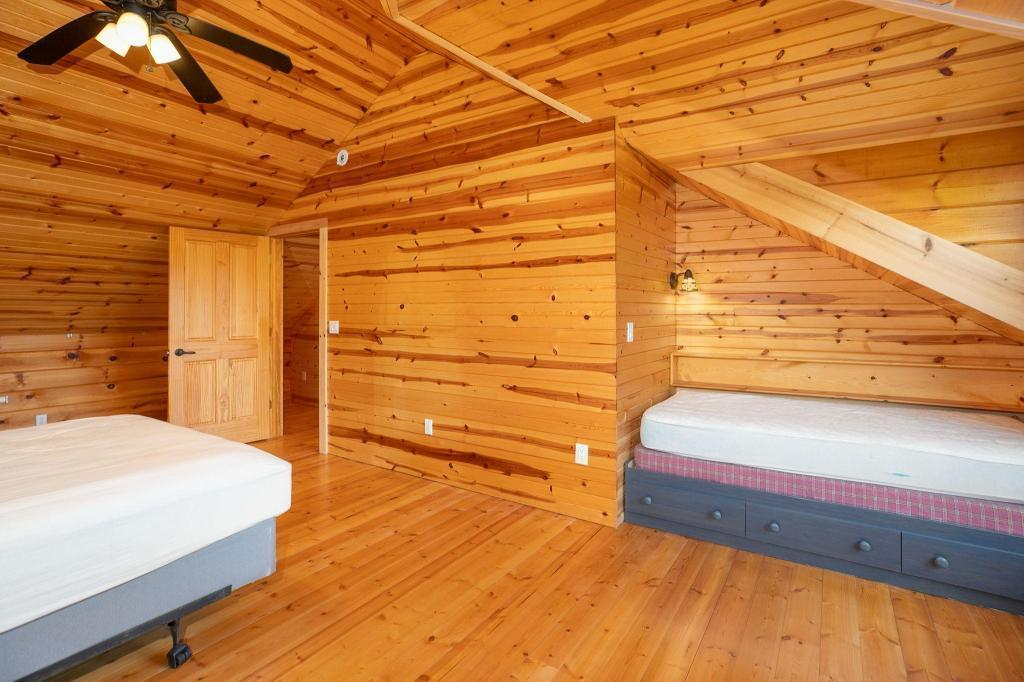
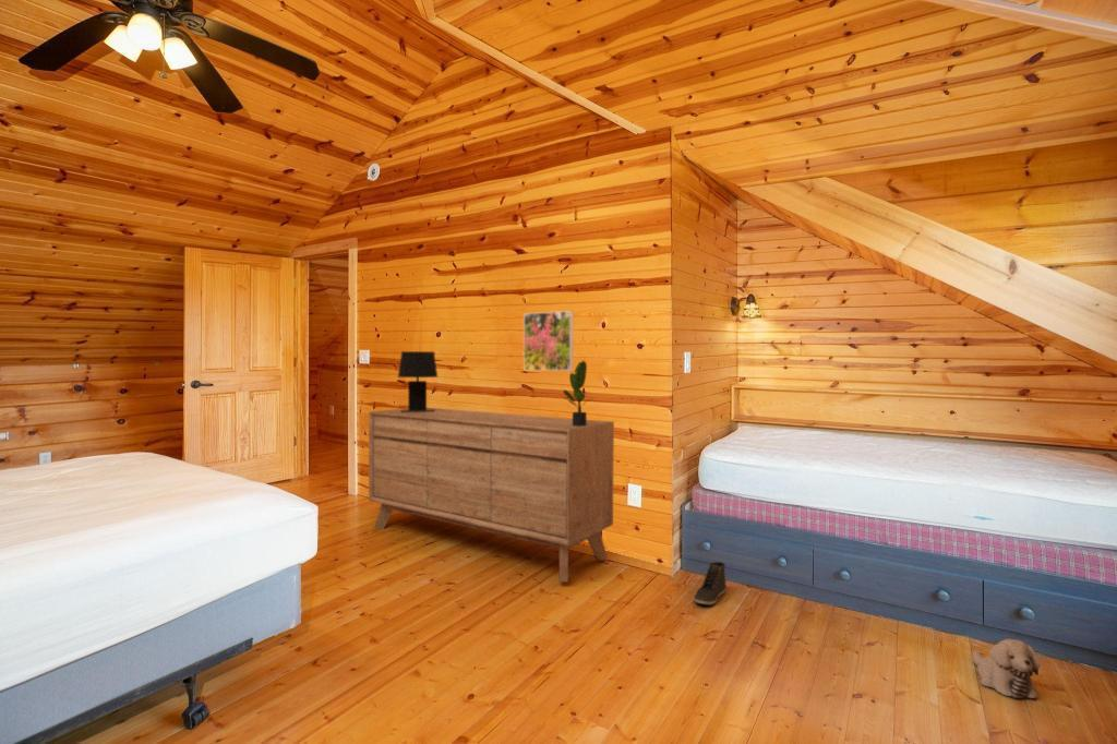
+ sideboard (481, 480)
+ table lamp (418, 381)
+ plush toy (1004, 656)
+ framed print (548, 341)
+ potted plant (578, 392)
+ sneaker (709, 581)
